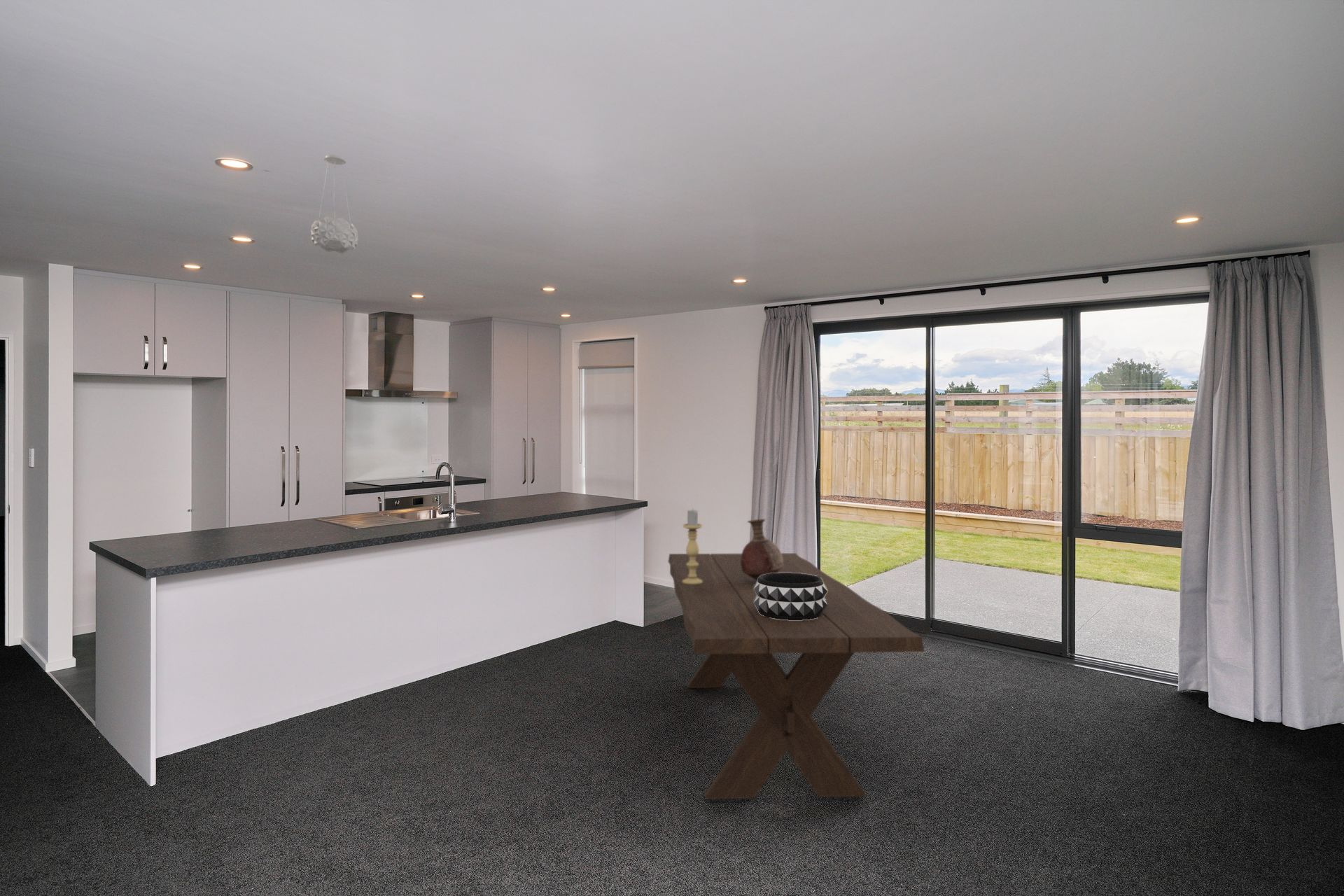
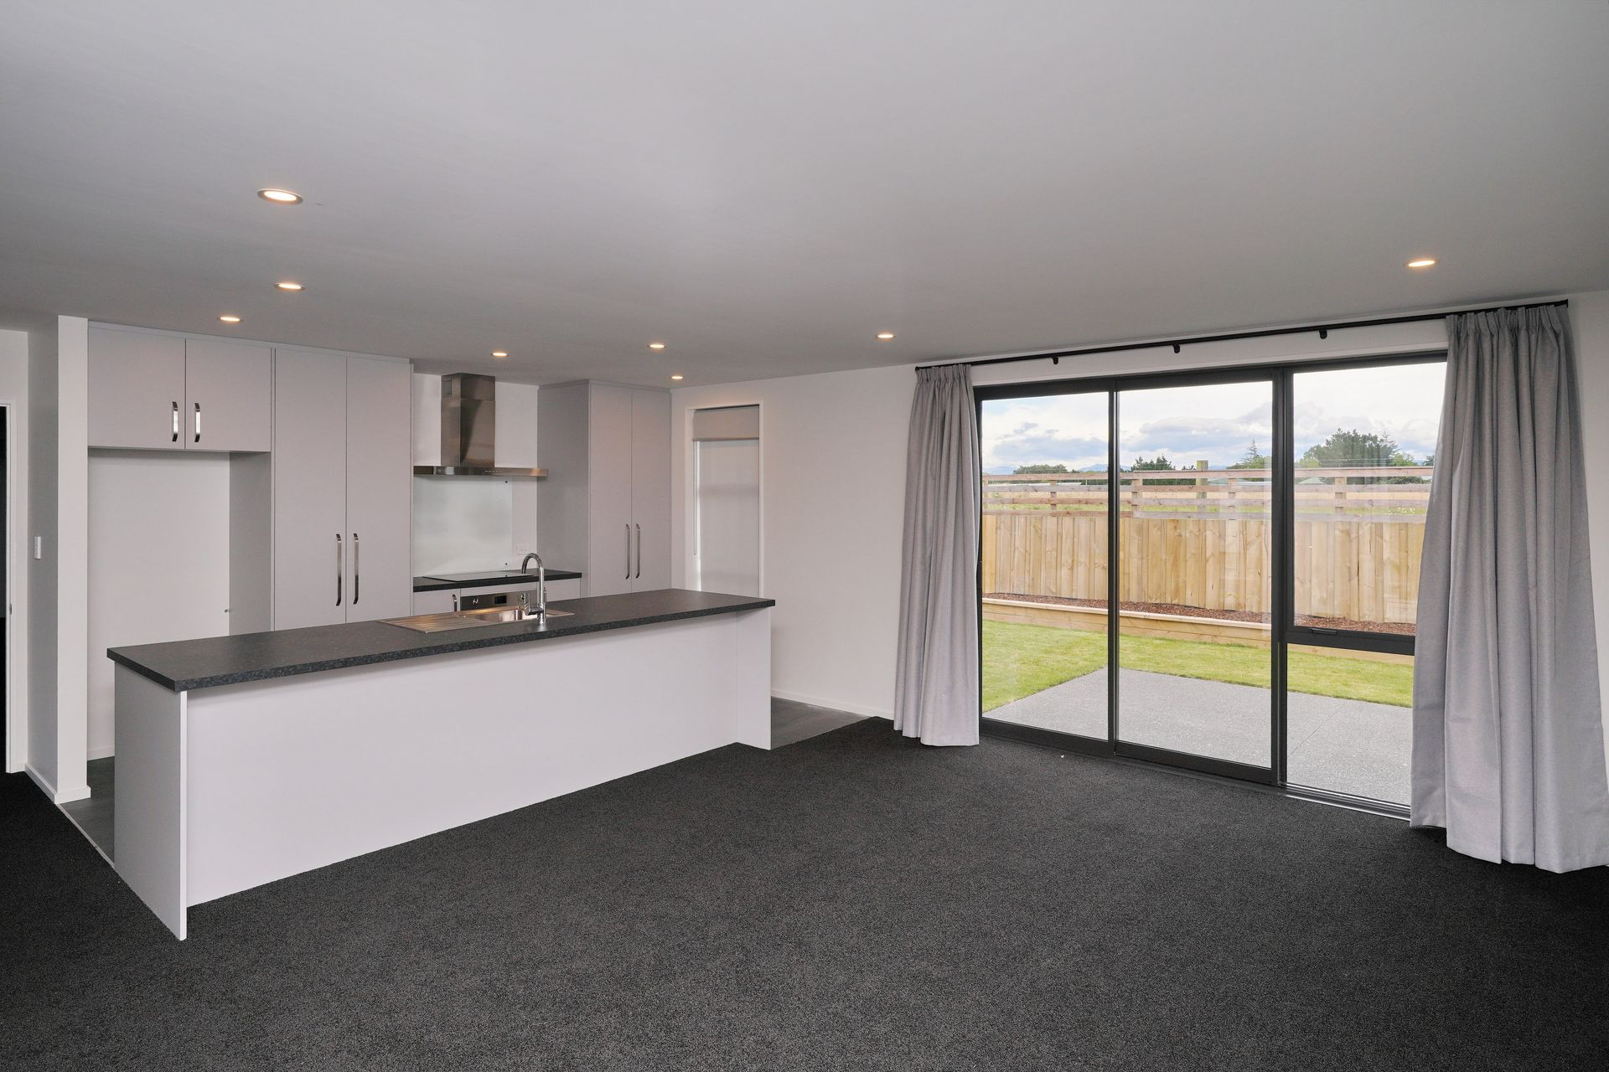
- pendant light (335, 204)
- vase (762, 550)
- candle holder (692, 545)
- dining table (760, 658)
- decorative bowl (790, 594)
